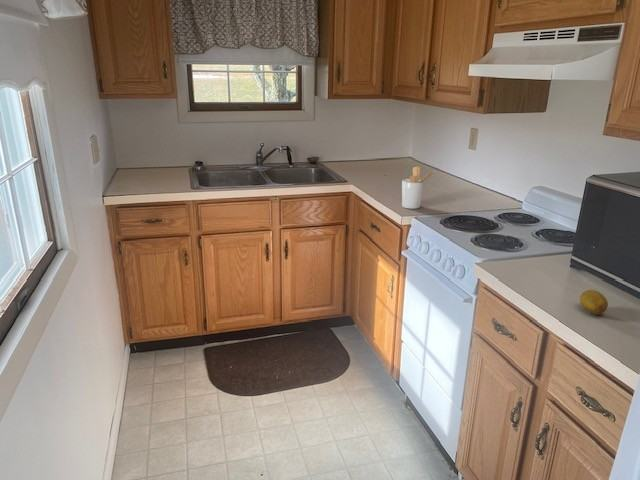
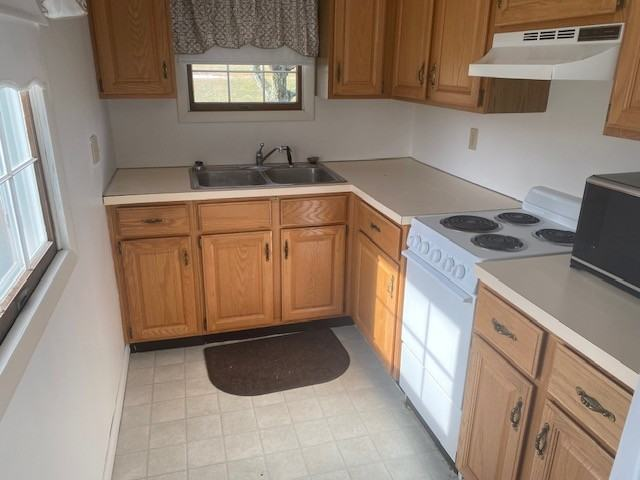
- fruit (593, 301)
- utensil holder (417, 188)
